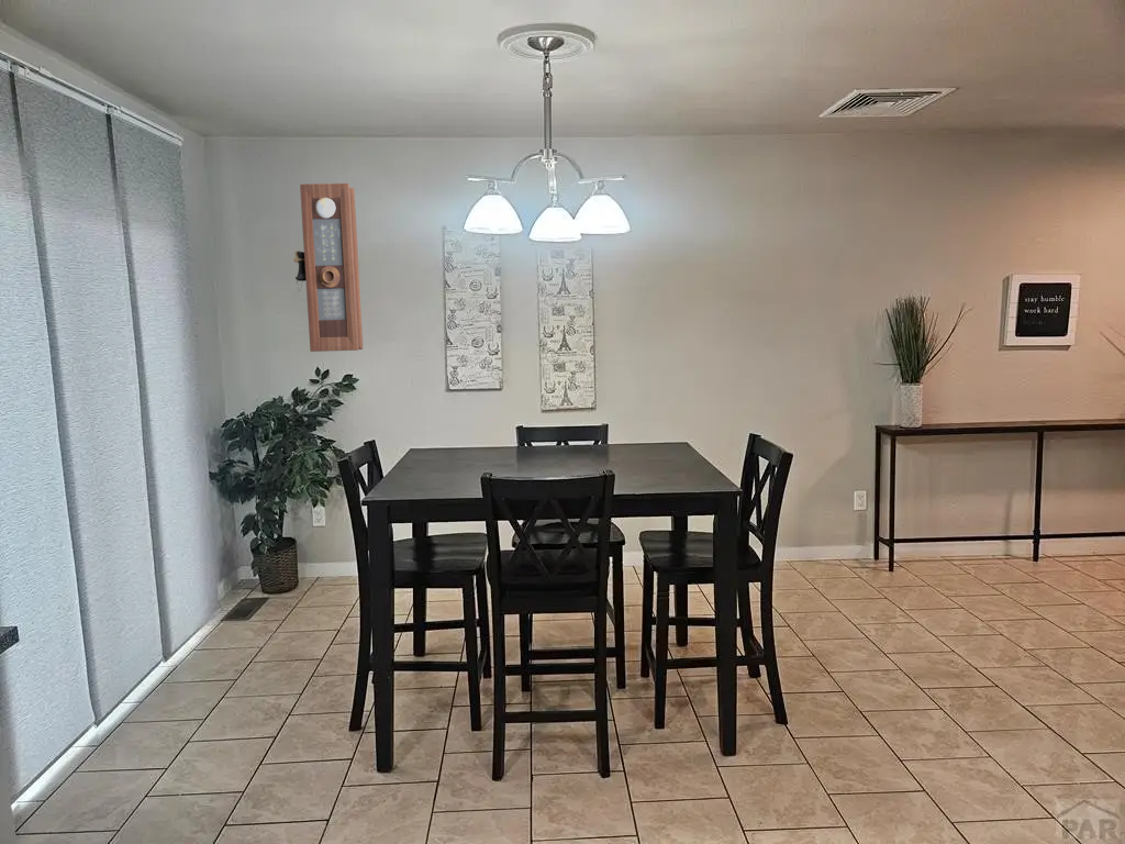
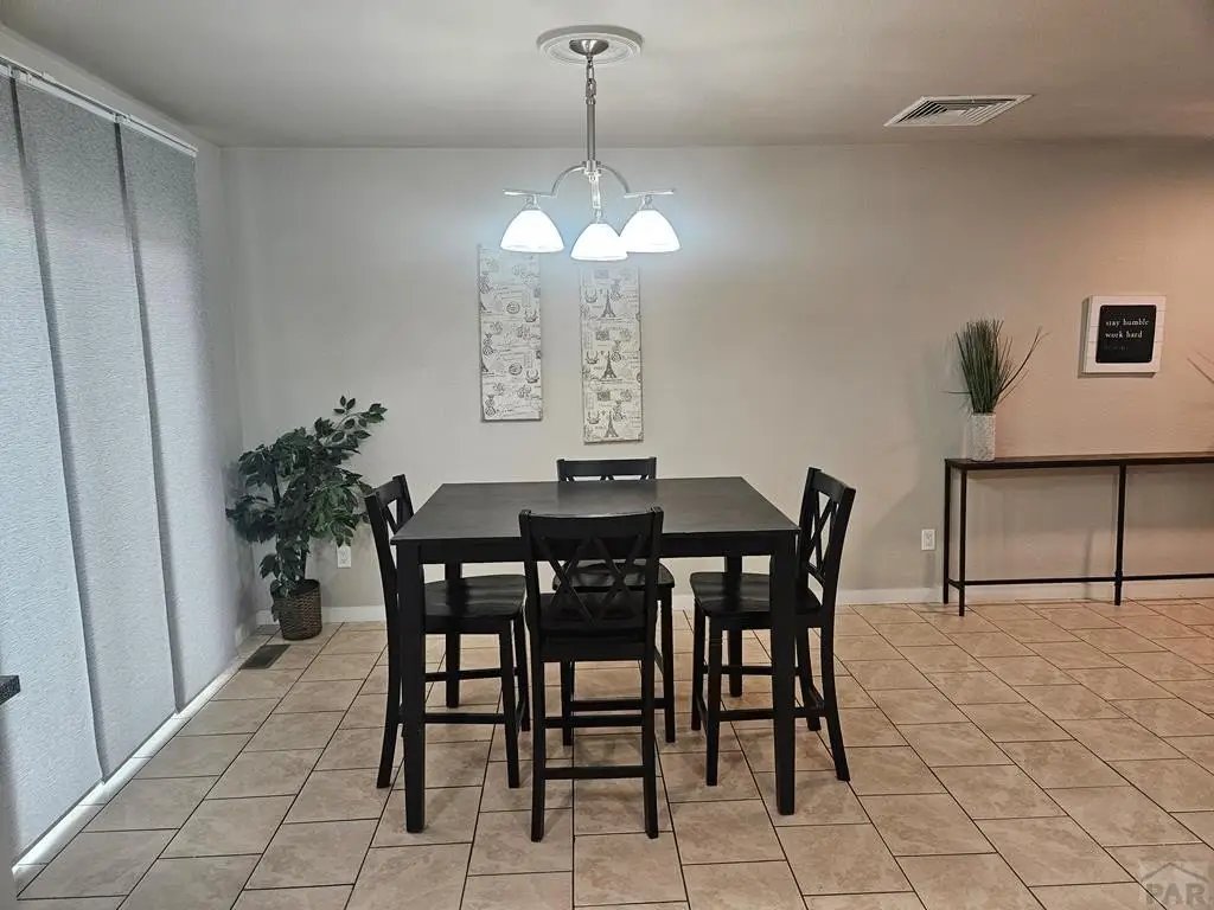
- pendulum clock (324, 269)
